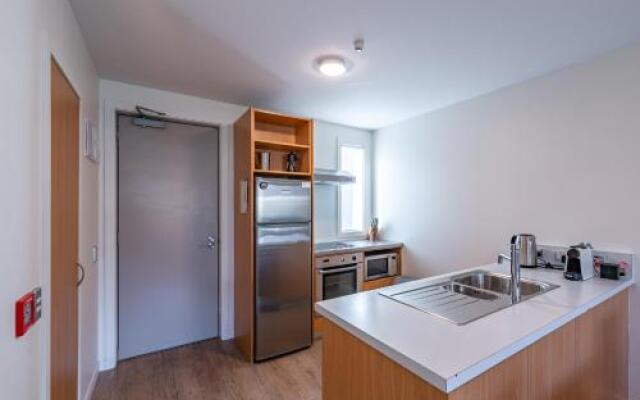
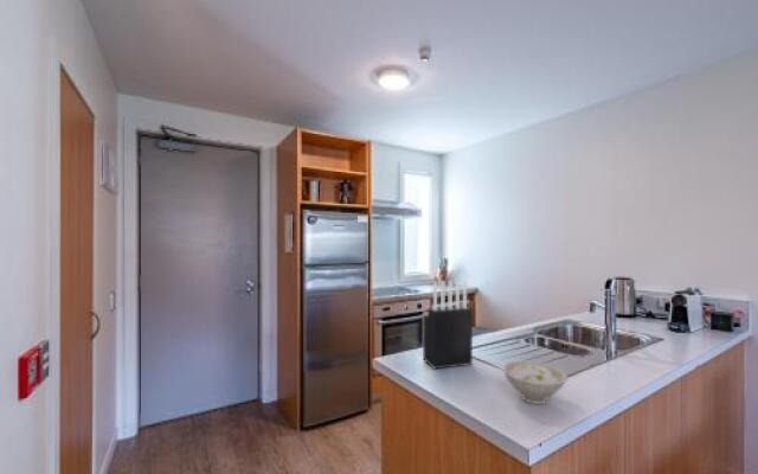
+ bowl (533, 383)
+ knife block (445, 320)
